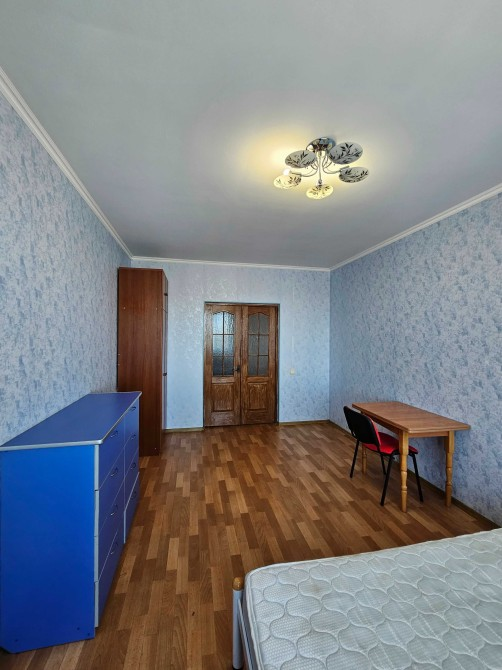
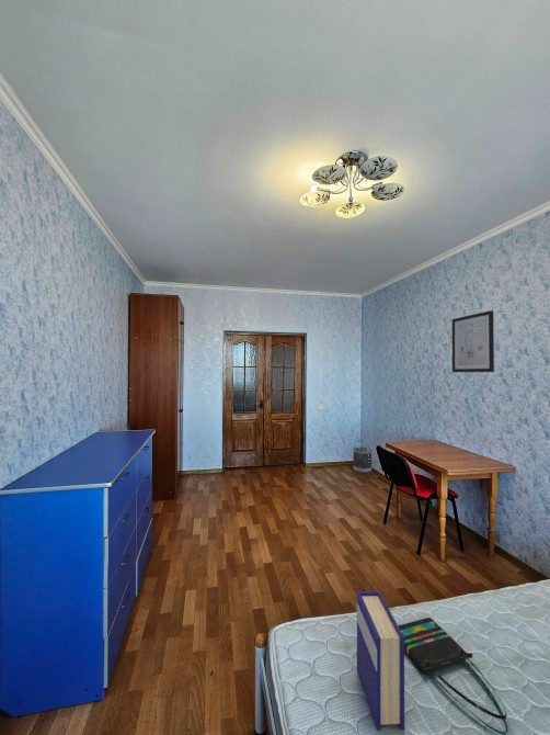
+ wastebasket (362, 460)
+ tote bag (450, 664)
+ wall art (471, 343)
+ hardback book (378, 654)
